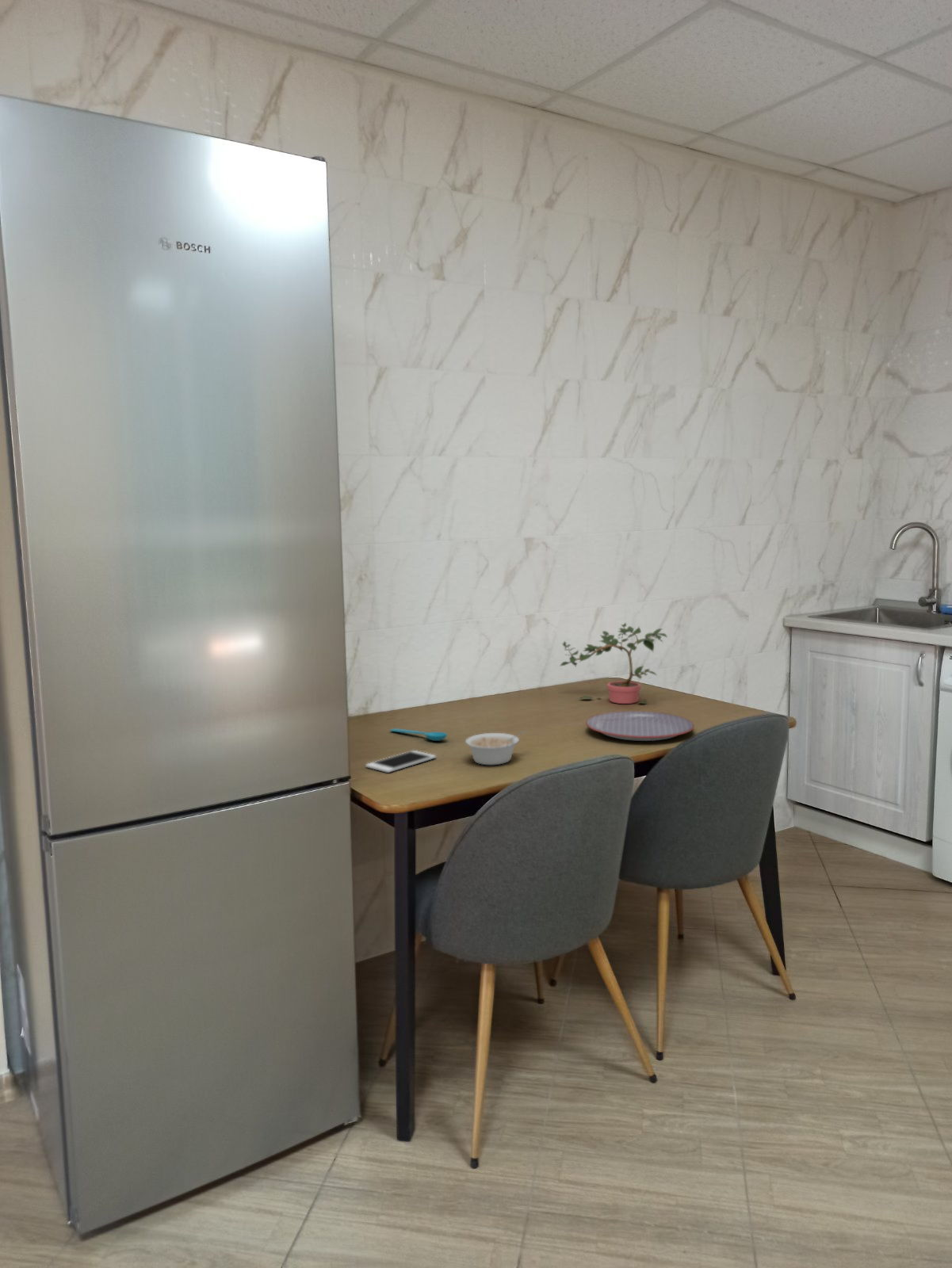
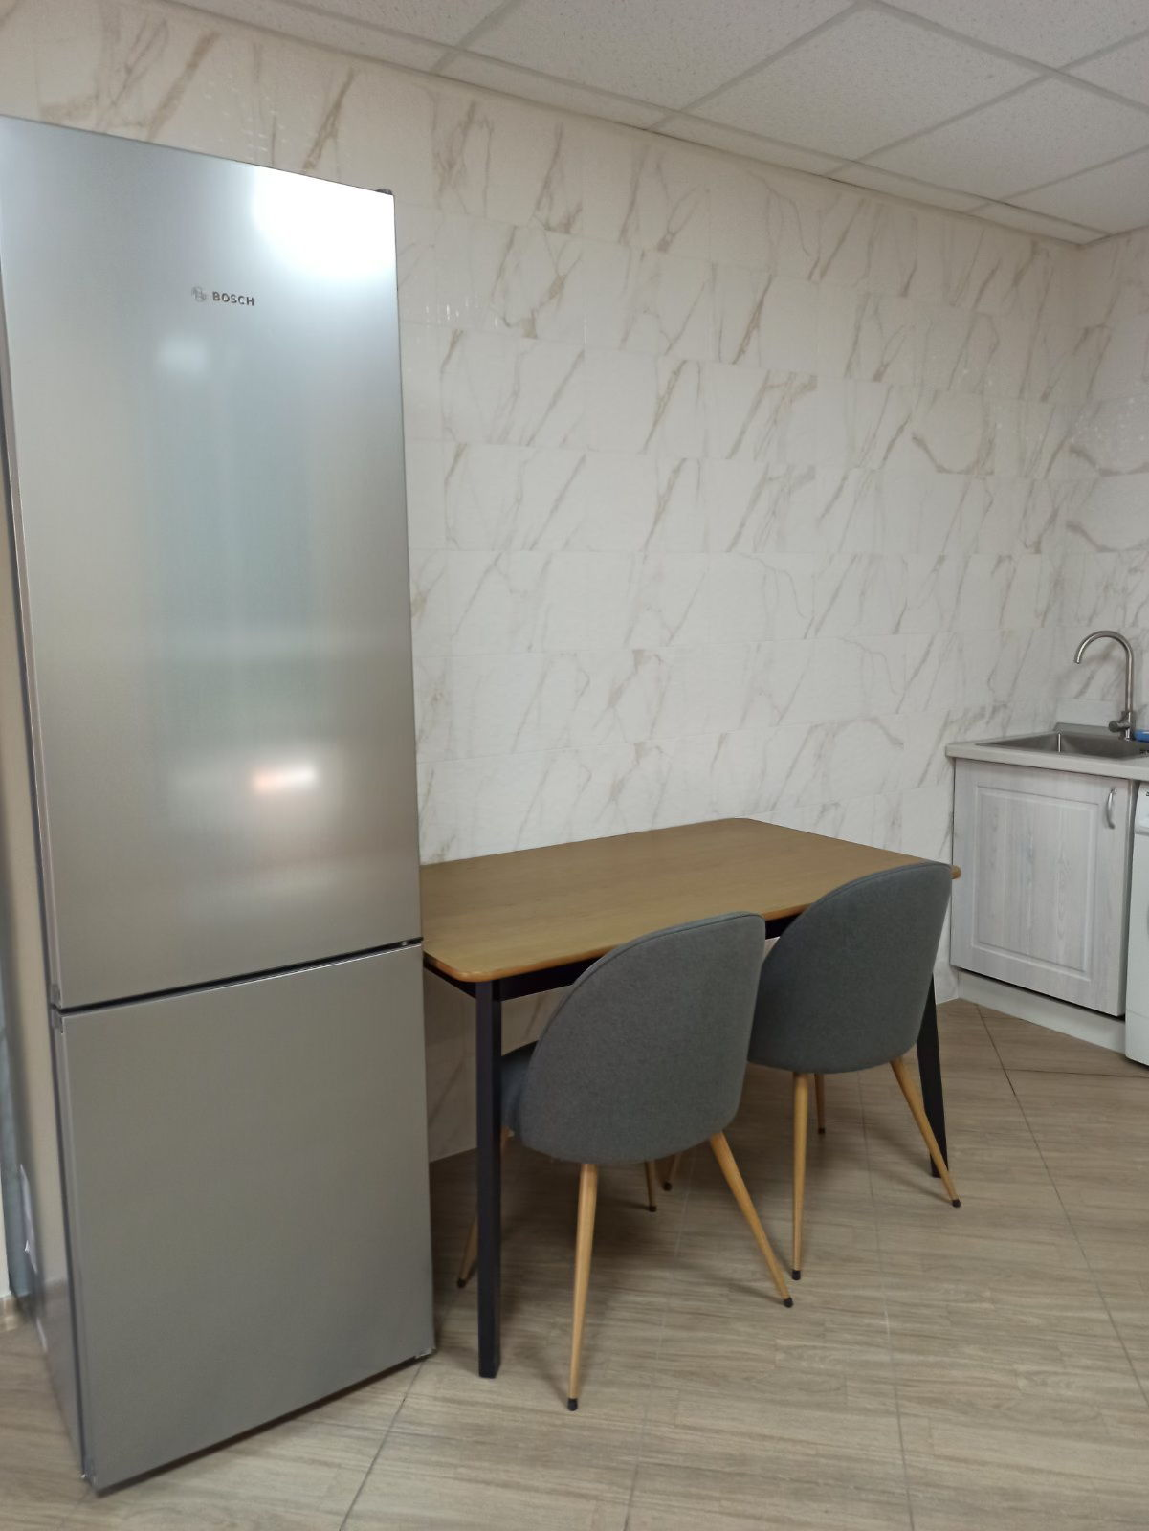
- legume (493, 747)
- potted plant (607, 651)
- cell phone (401, 761)
- plate (639, 727)
- spoon (418, 732)
